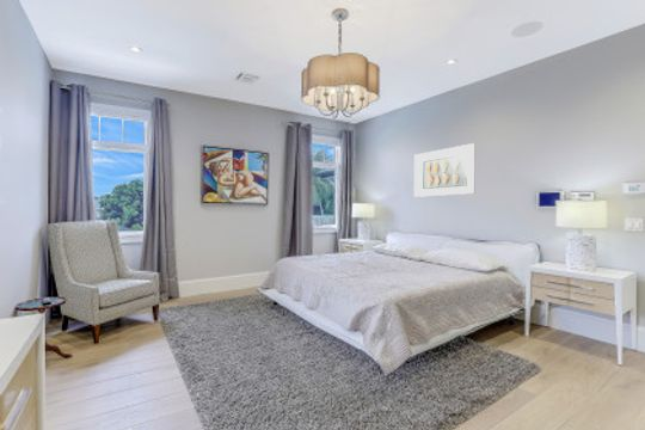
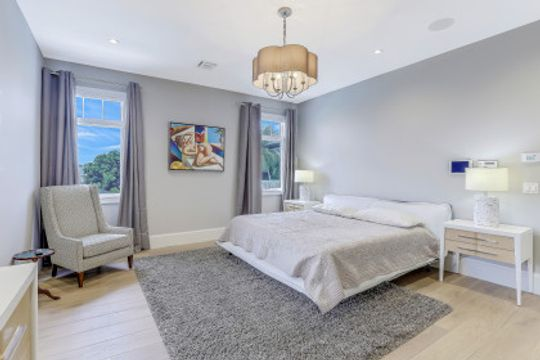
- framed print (442, 172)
